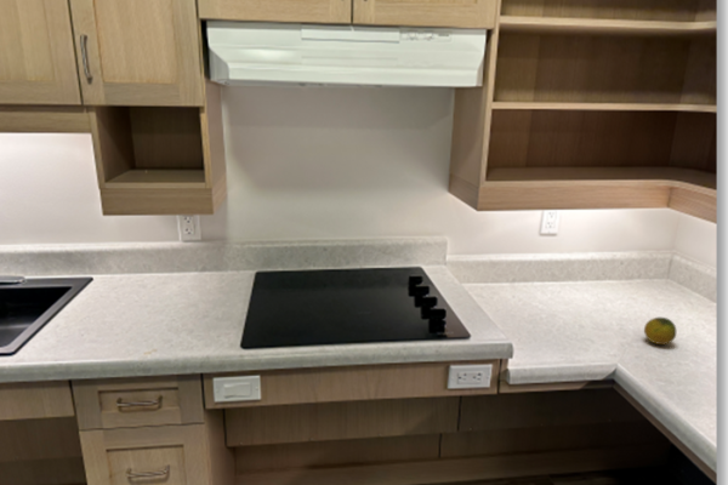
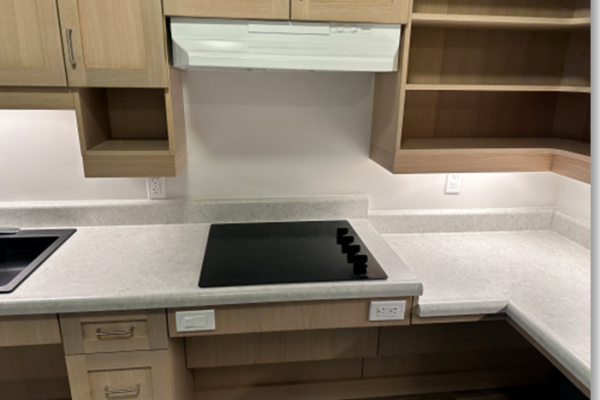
- fruit (660, 330)
